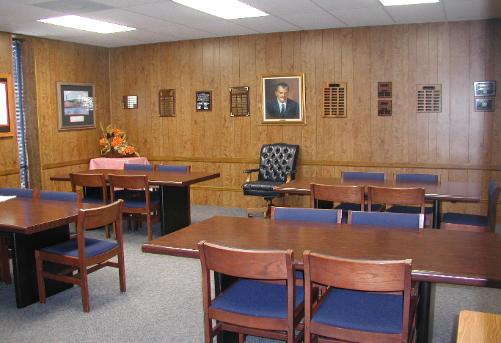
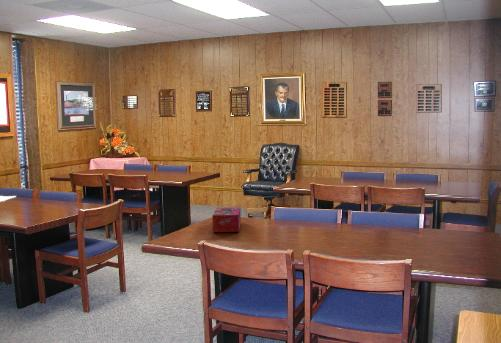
+ tissue box (227, 219)
